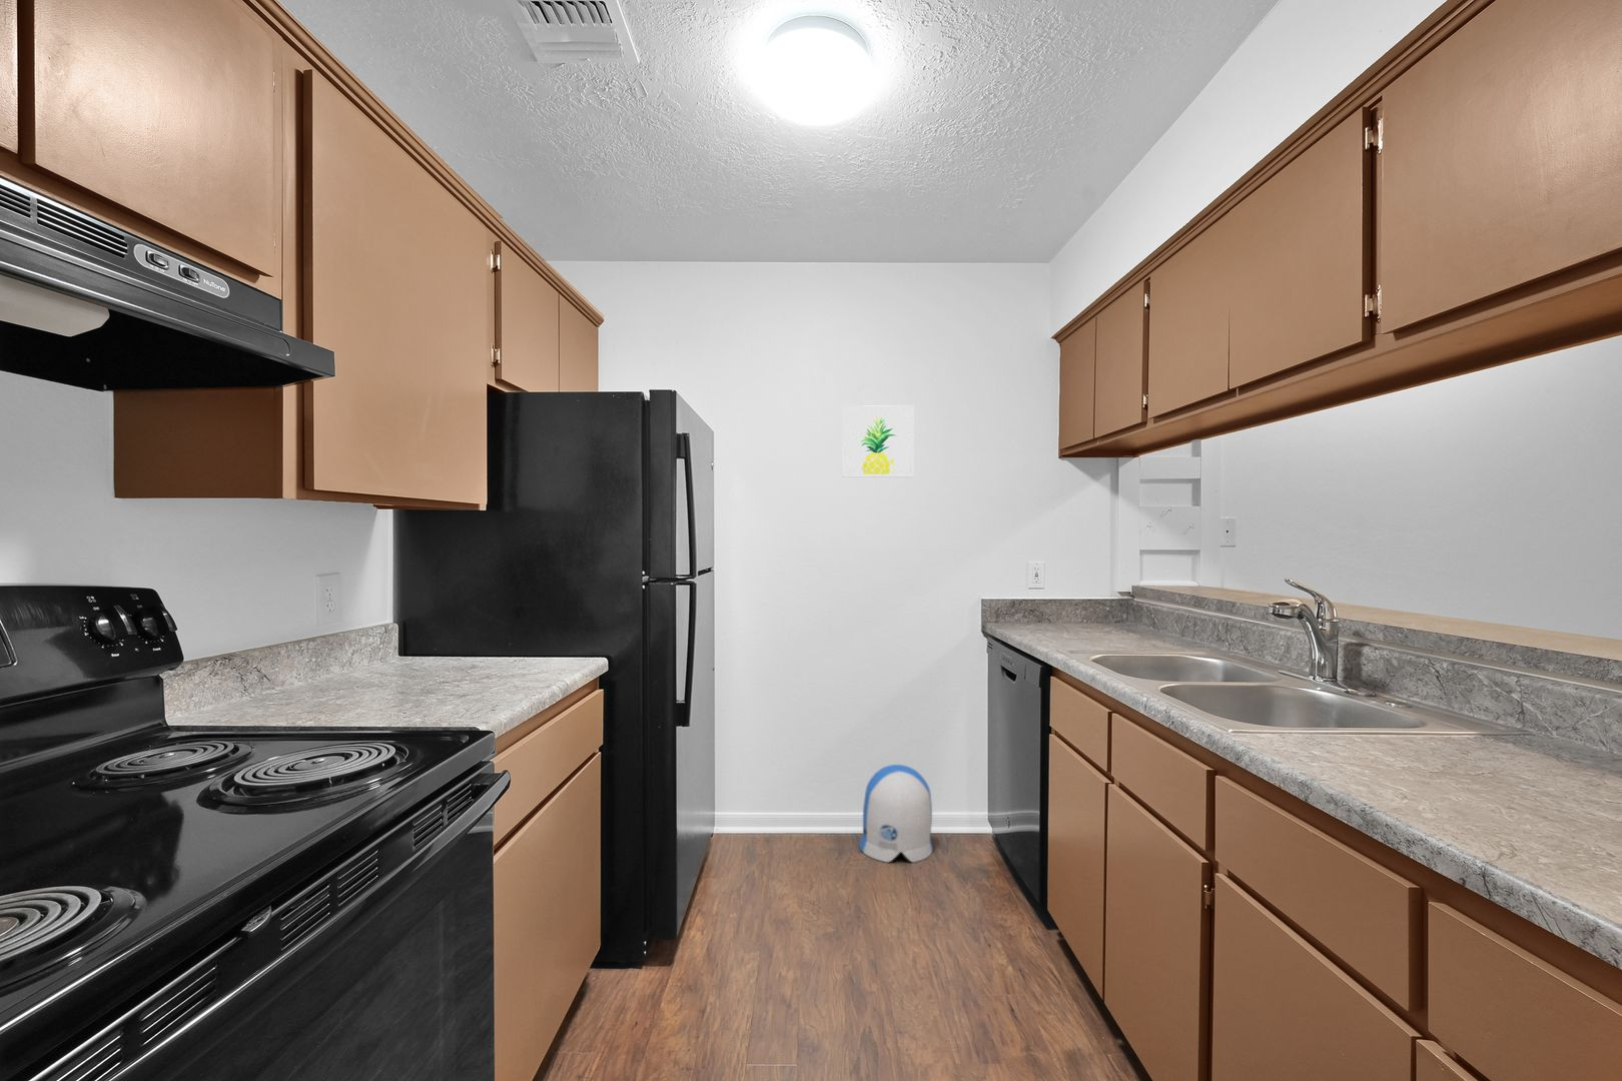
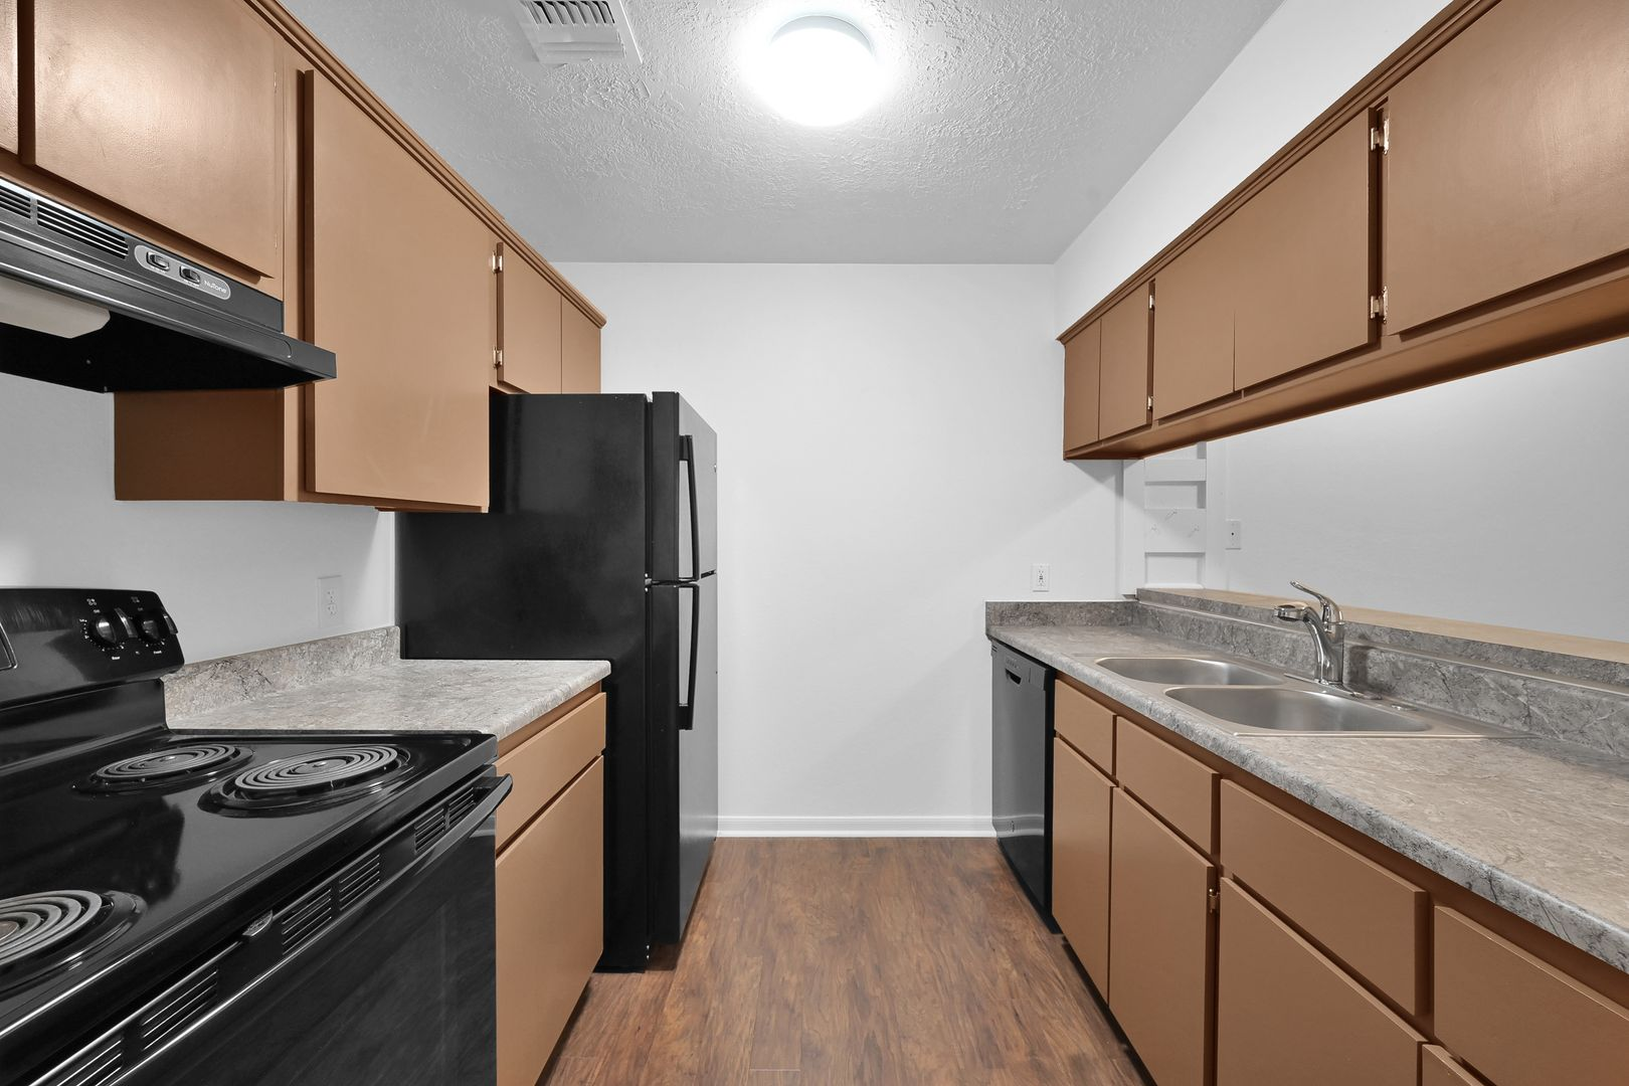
- wall art (879, 442)
- sun visor (897, 806)
